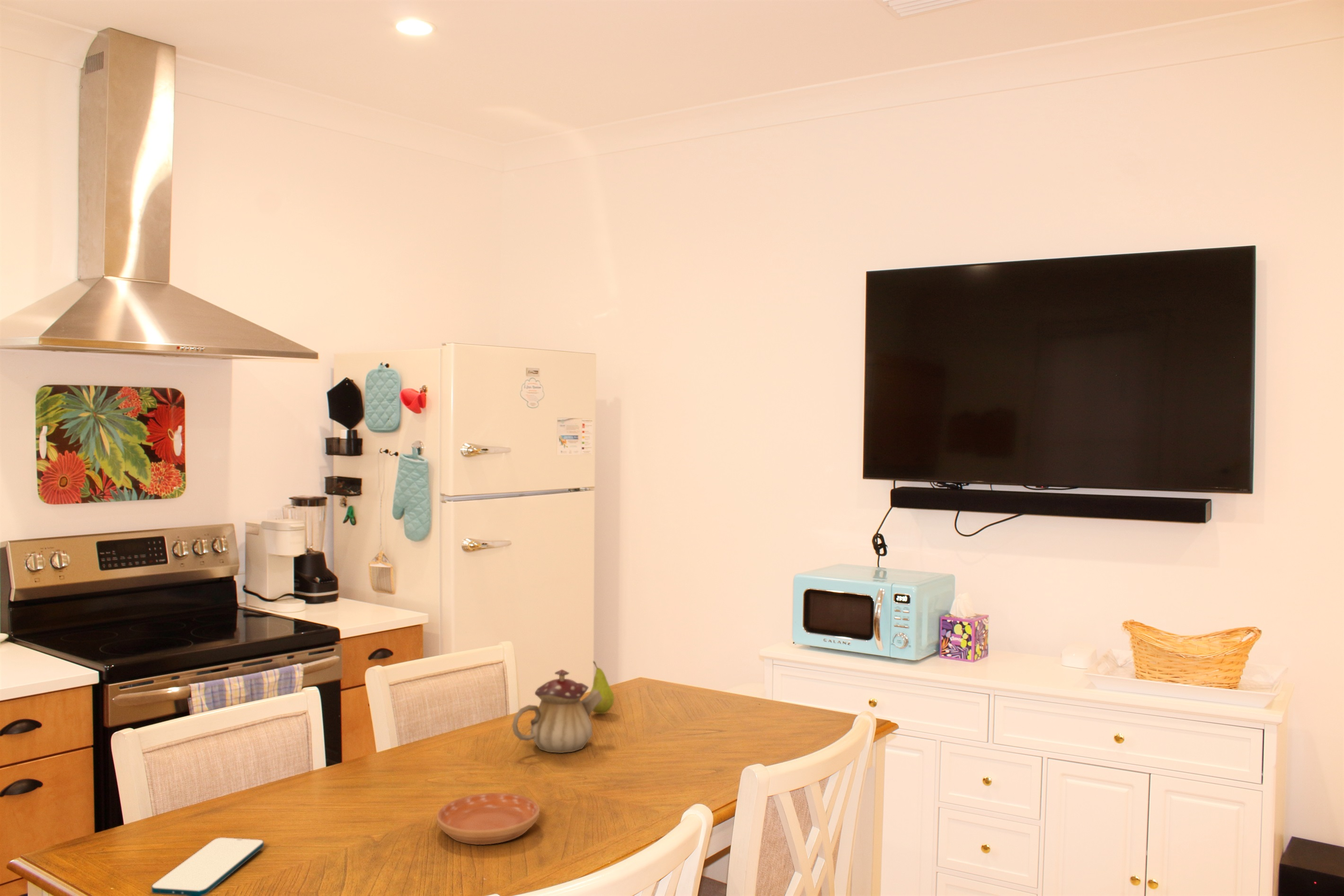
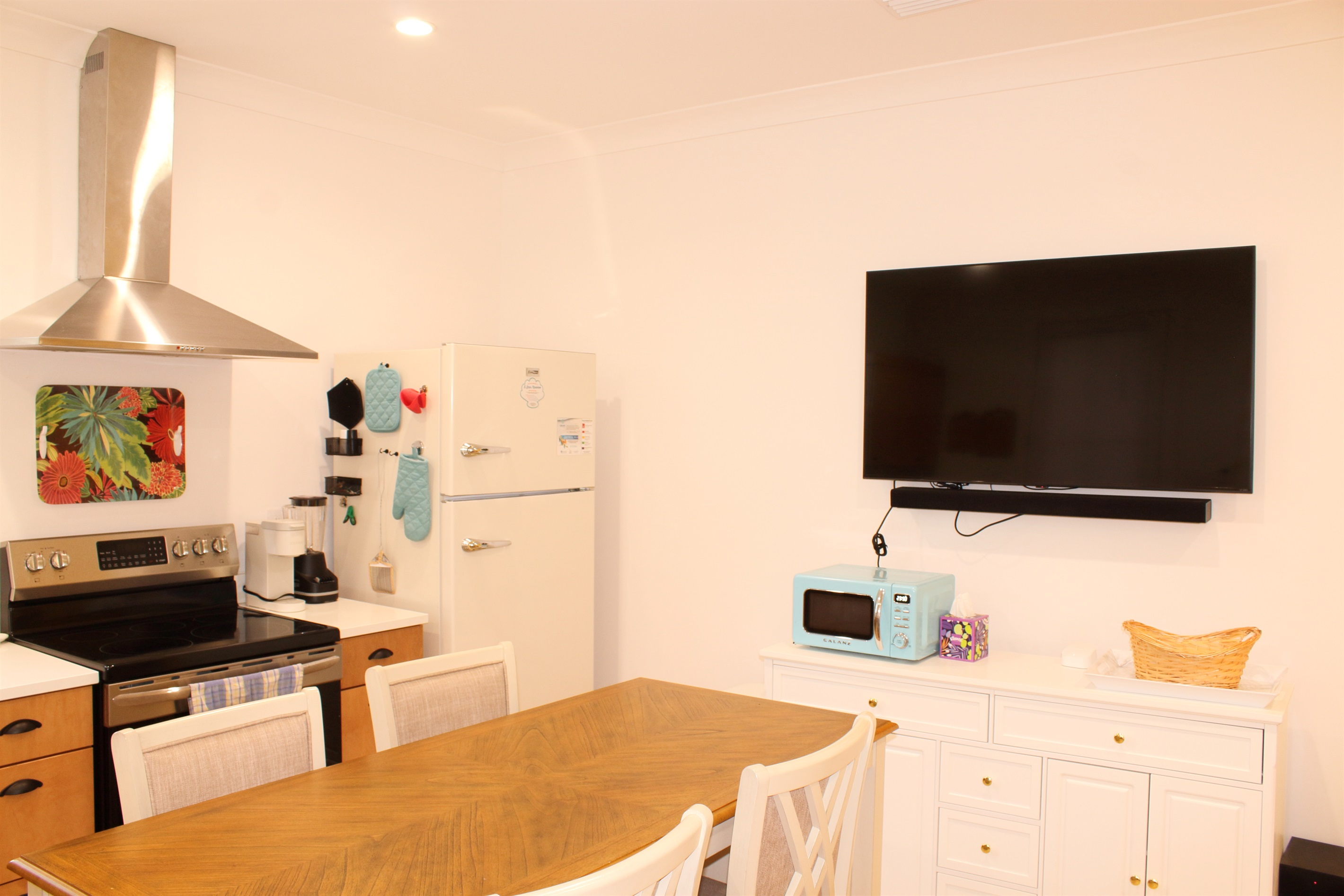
- fruit (601, 687)
- saucer (488, 819)
- teapot (557, 708)
- smartphone (210, 865)
